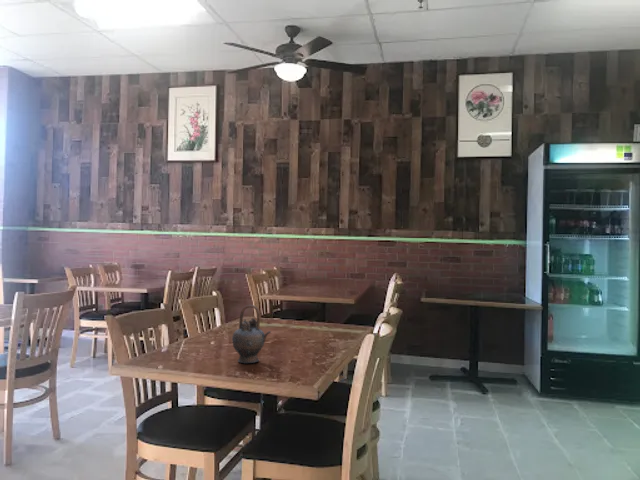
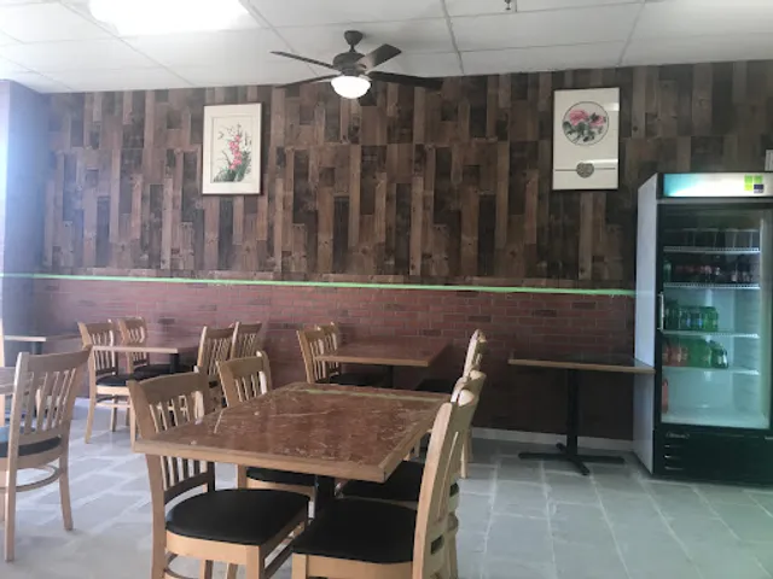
- teapot (252, 333)
